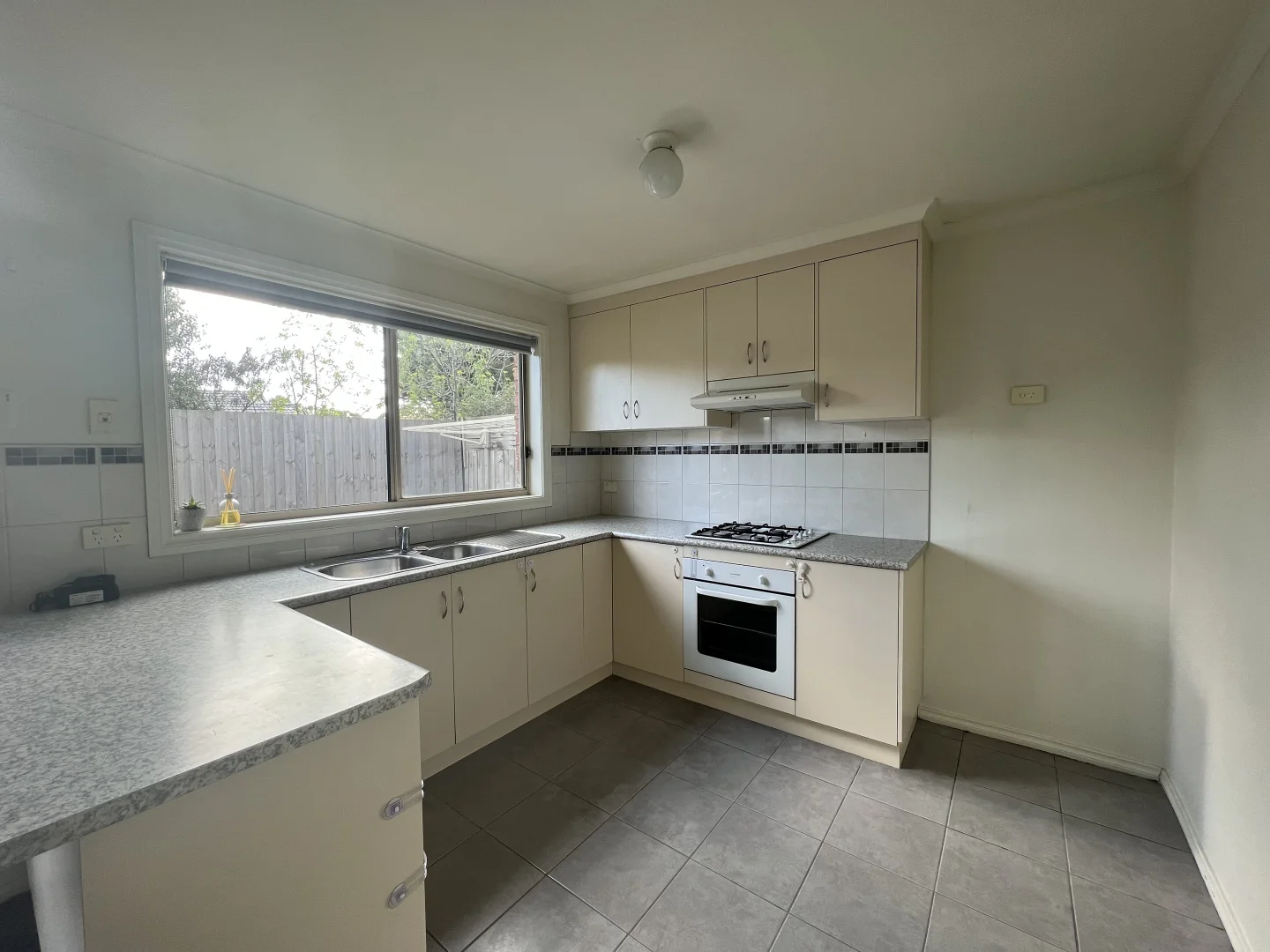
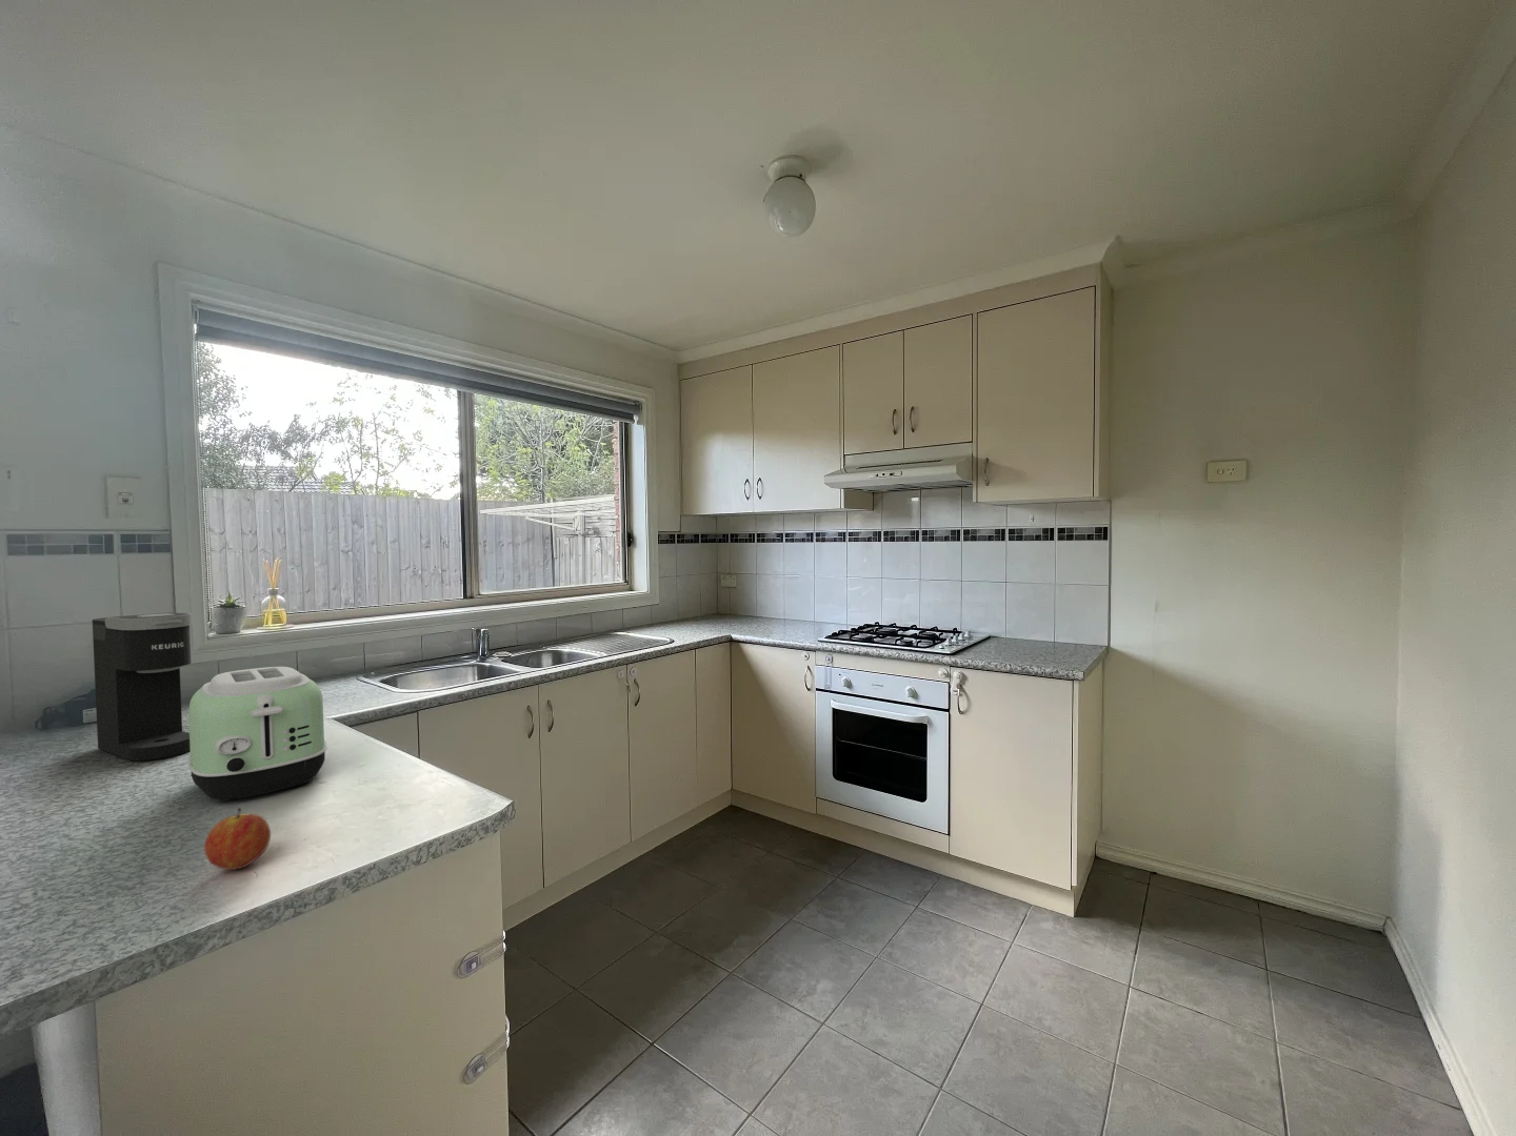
+ coffee maker (143, 680)
+ toaster (259, 728)
+ fruit (238, 838)
